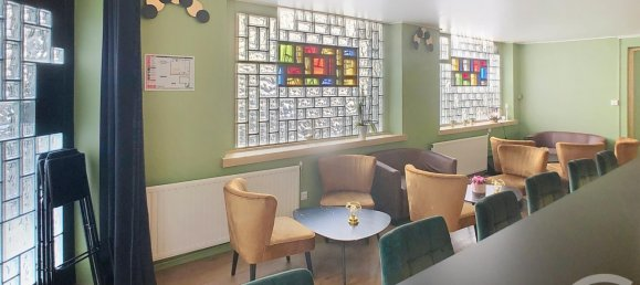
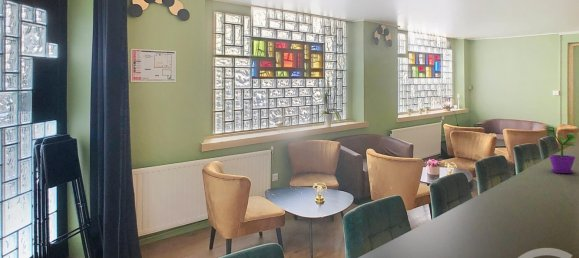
+ flower pot (561, 147)
